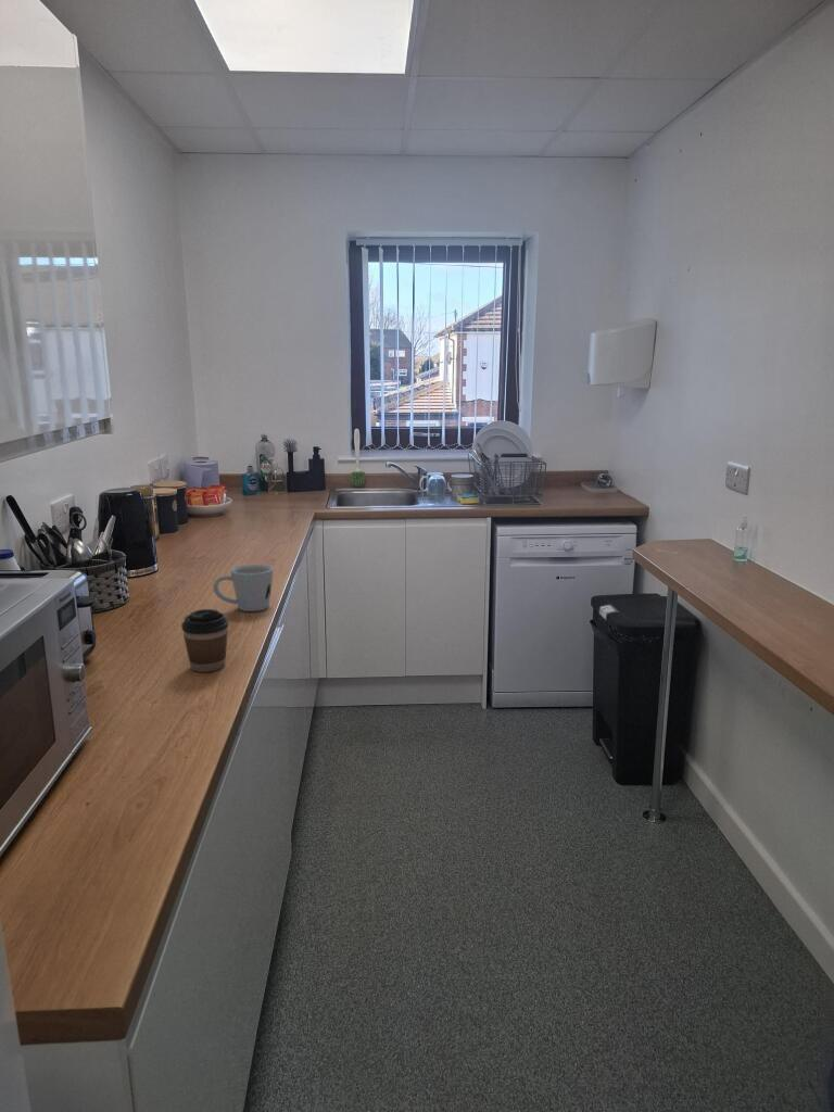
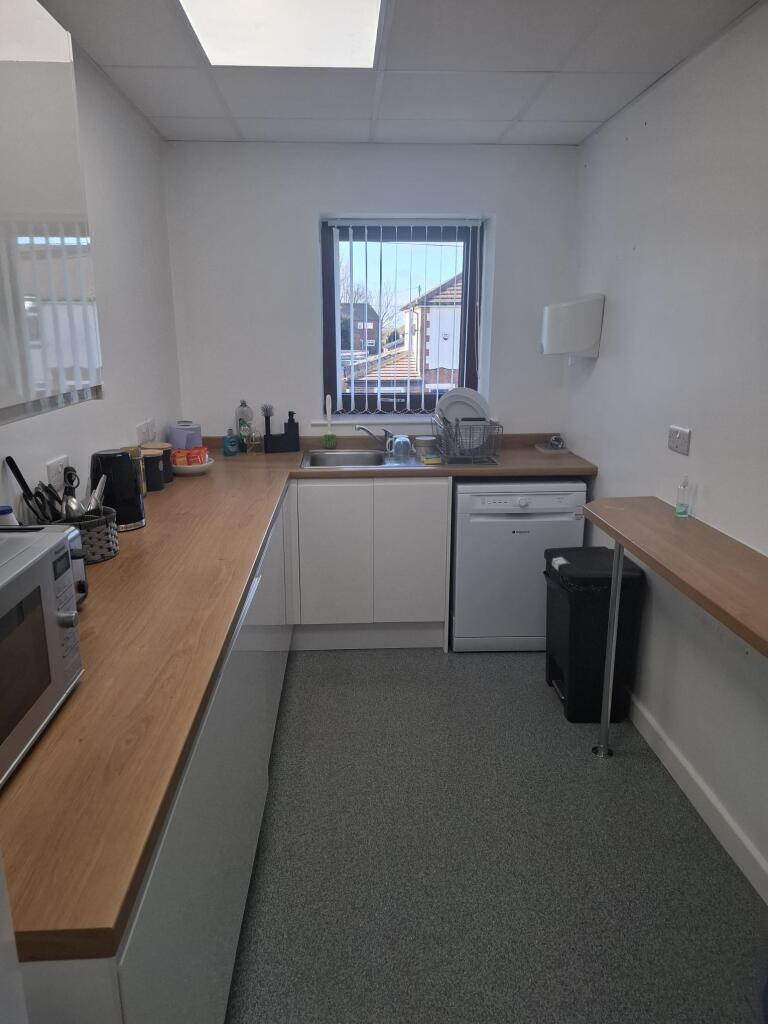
- coffee cup (205, 637)
- mug (243, 589)
